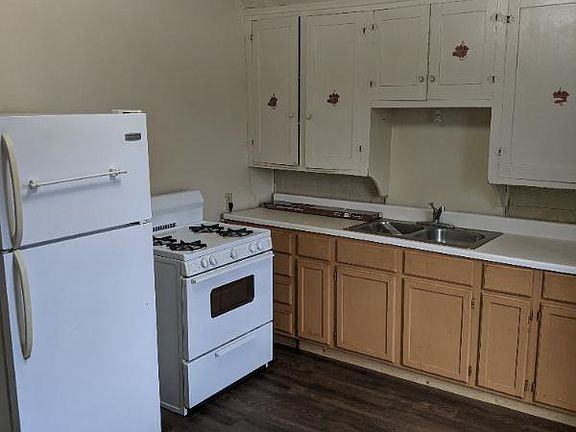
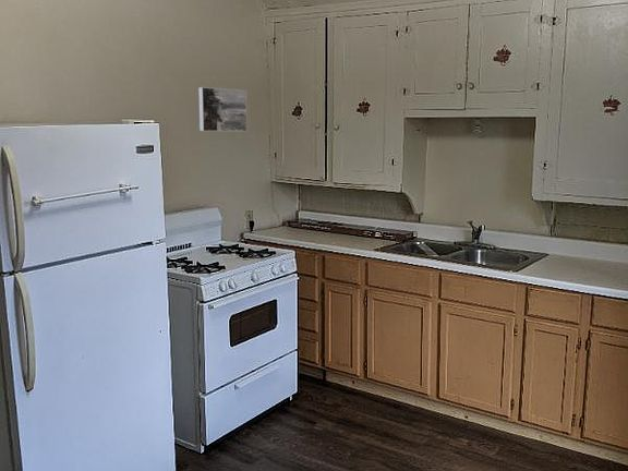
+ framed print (224, 110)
